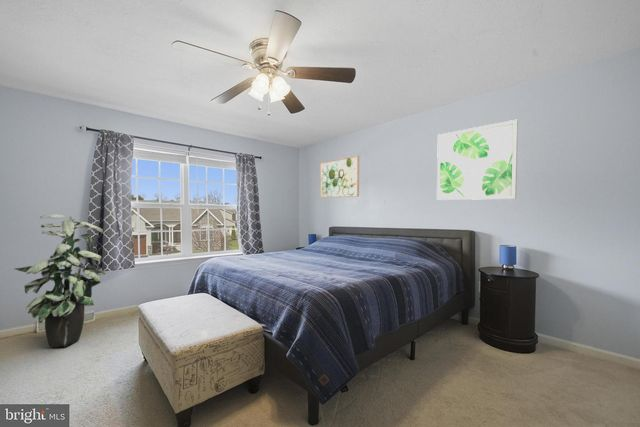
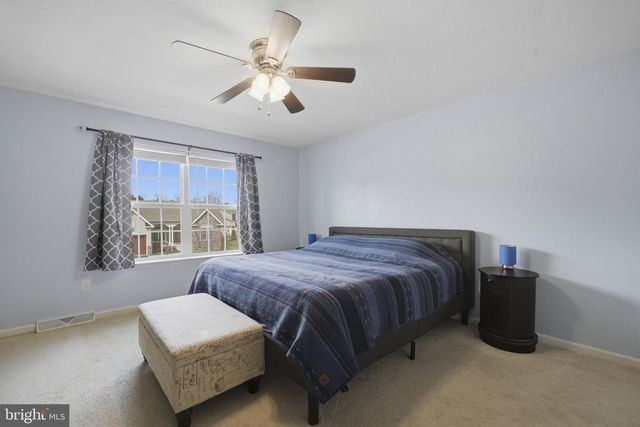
- wall art (473, 163)
- indoor plant (62, 278)
- wall art (337, 178)
